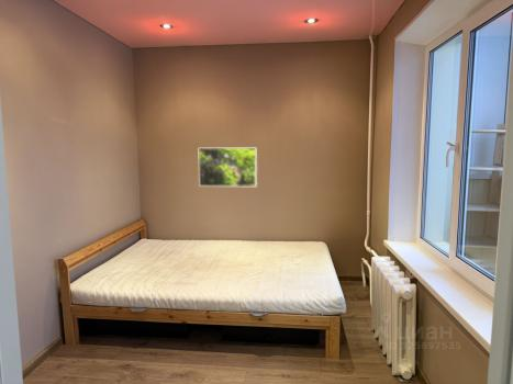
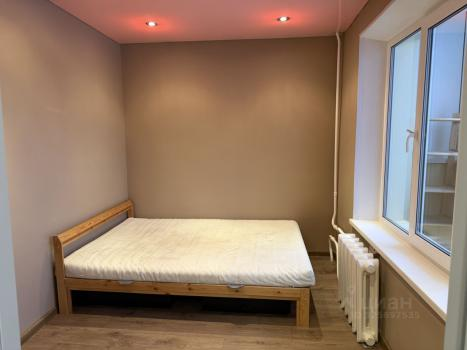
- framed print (227, 167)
